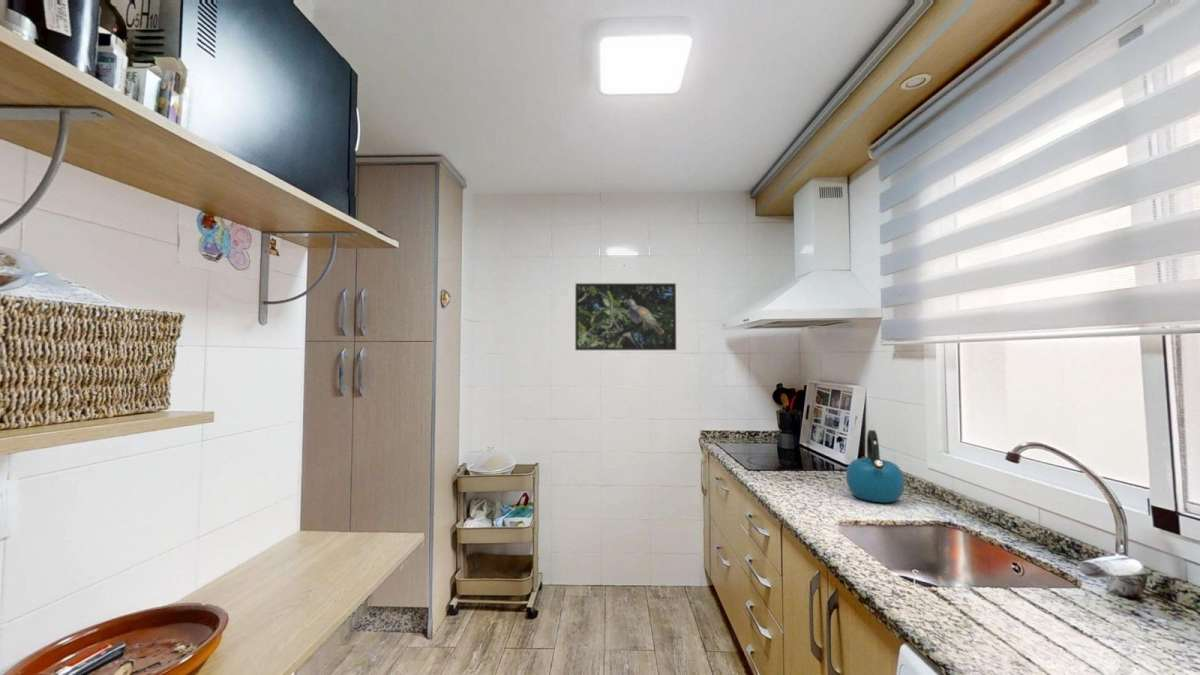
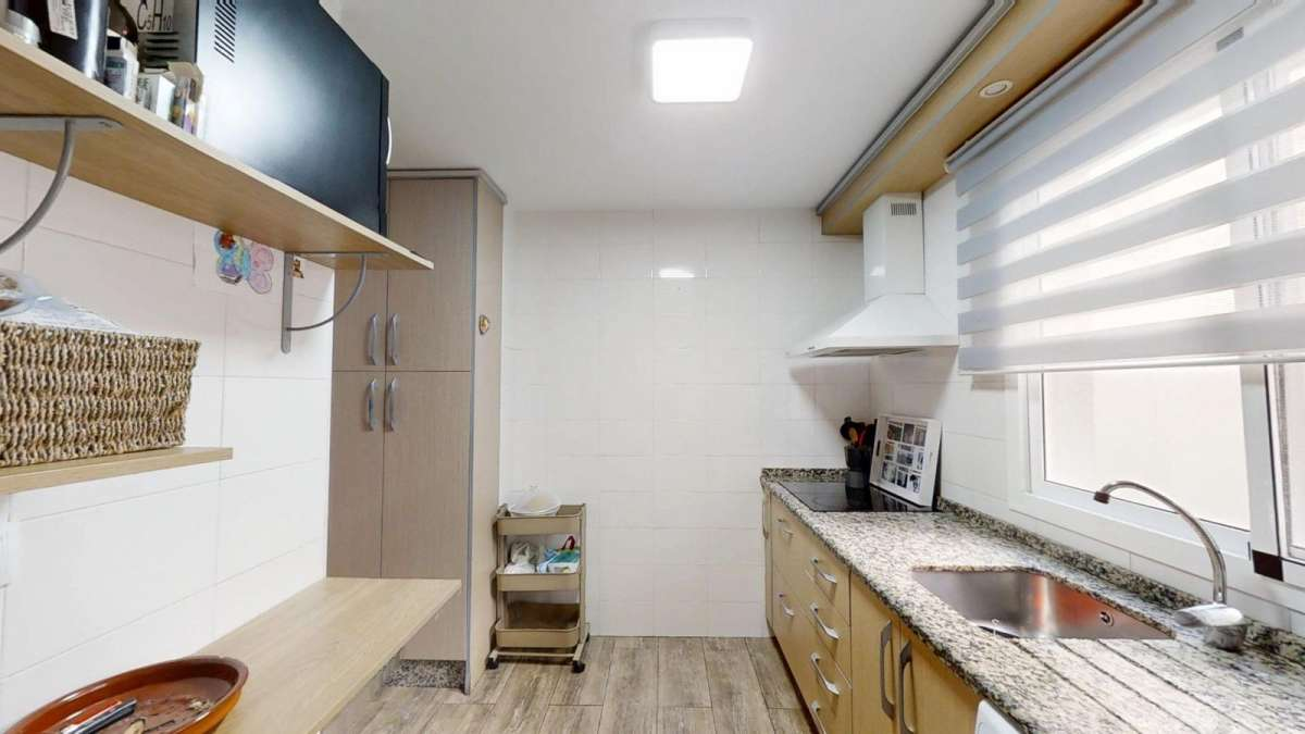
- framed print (625, 316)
- kettle (874, 465)
